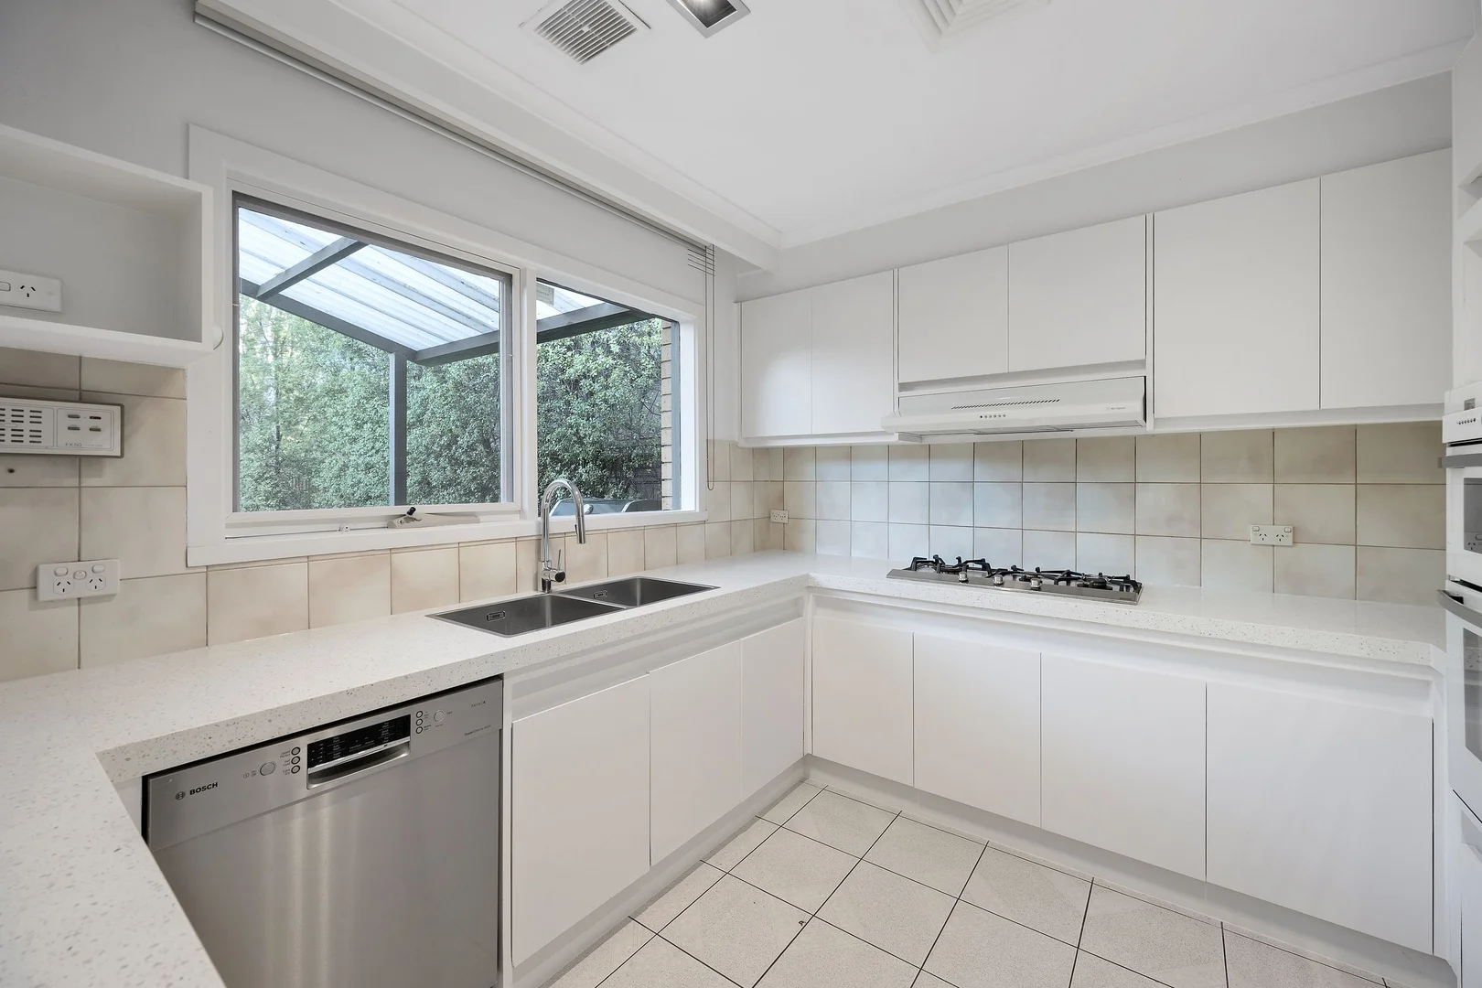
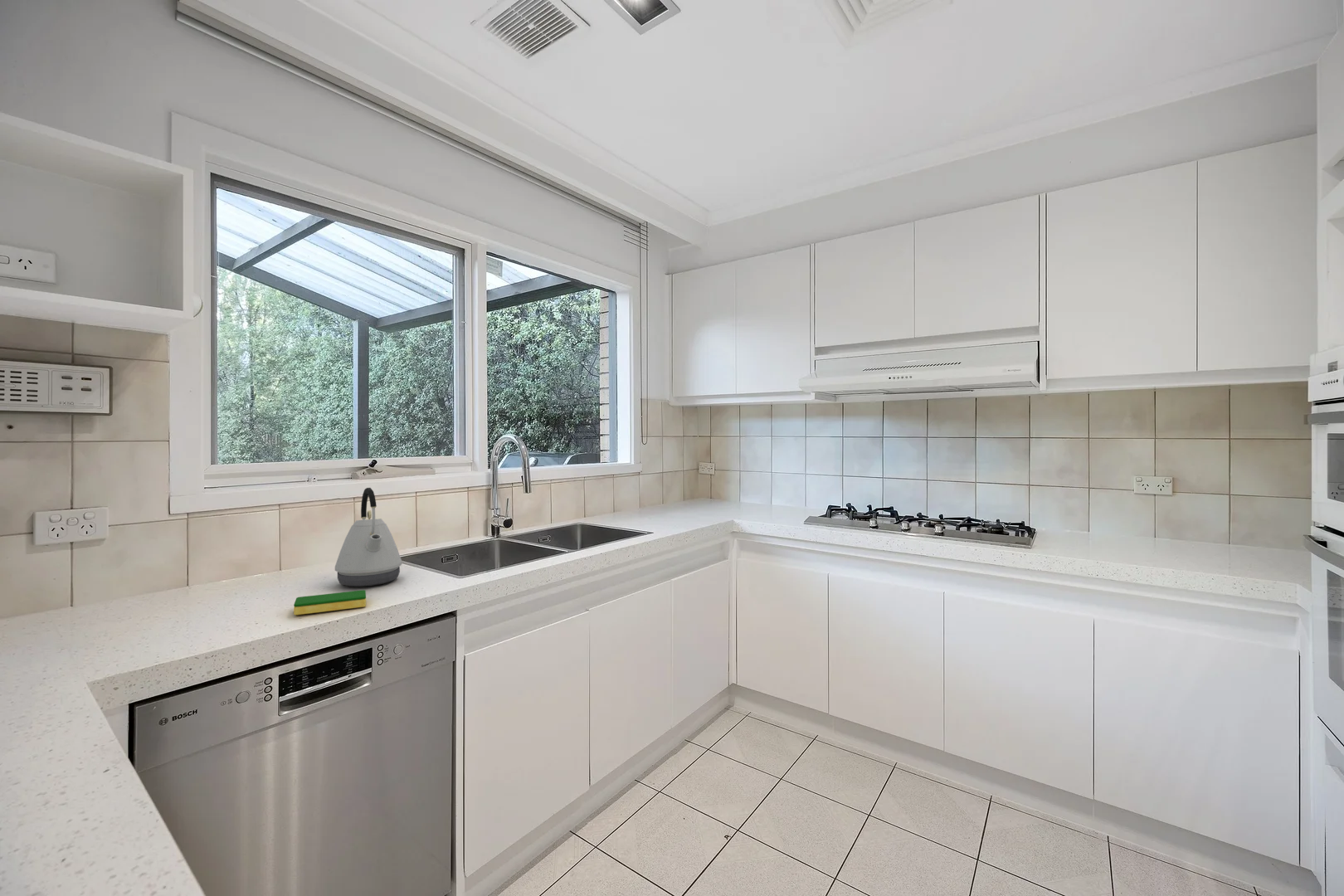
+ dish sponge (331, 601)
+ kettle (369, 534)
